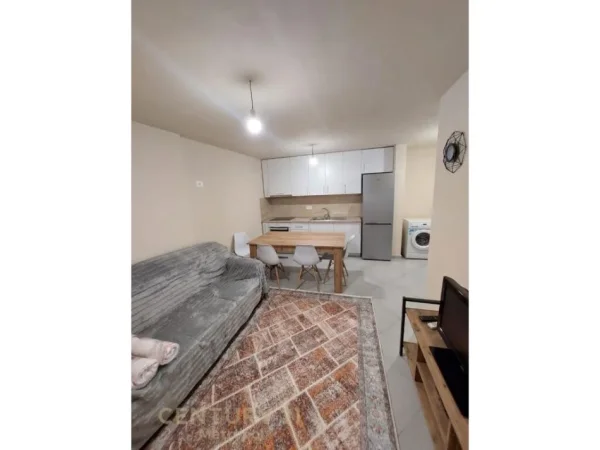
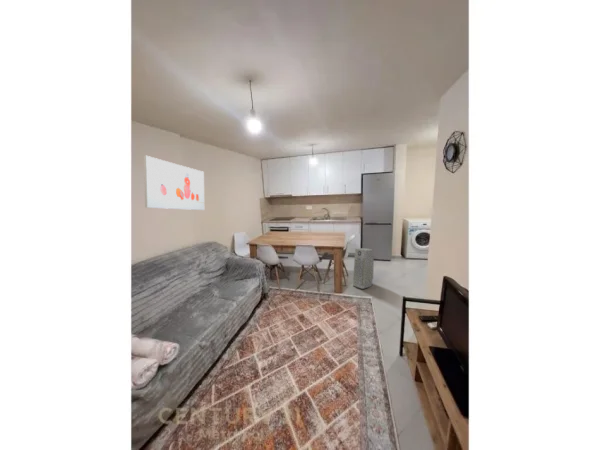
+ air purifier (363, 267)
+ wall art (178, 187)
